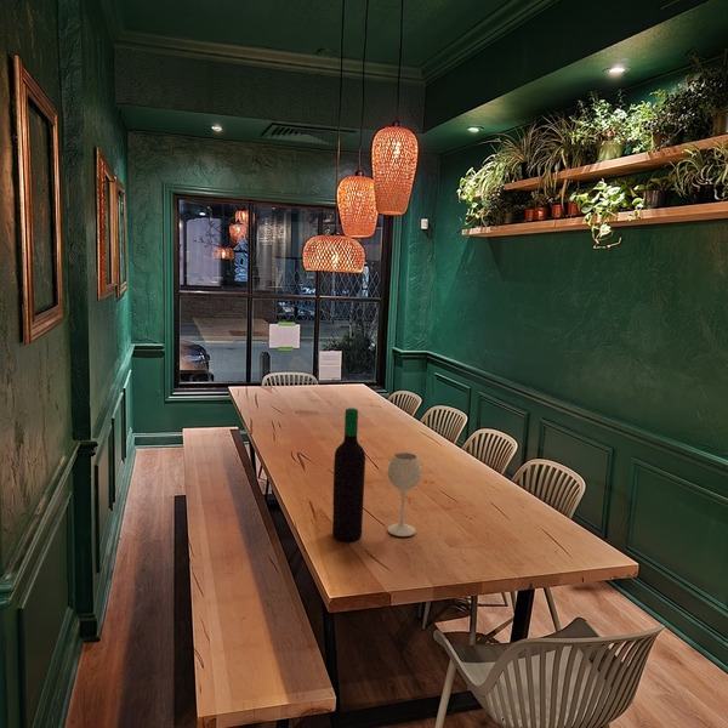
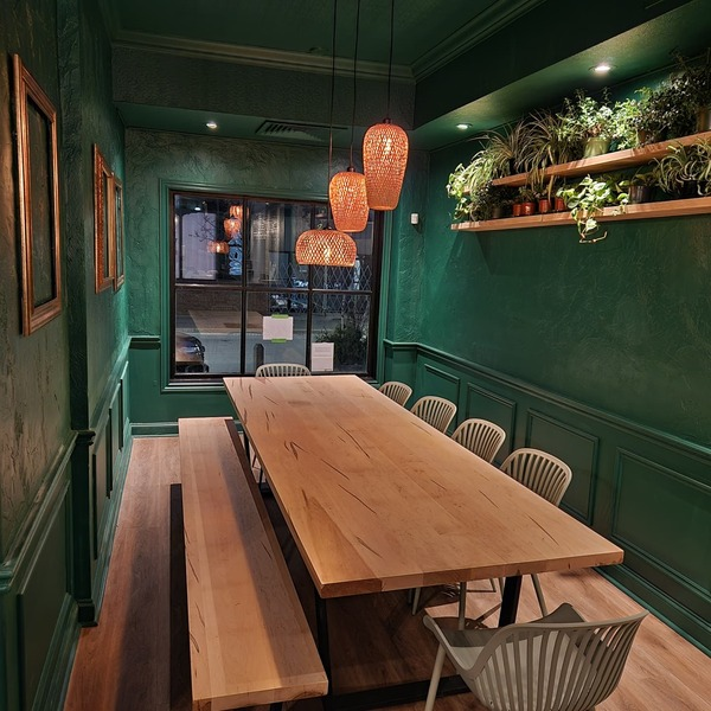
- wine bottle (388, 471)
